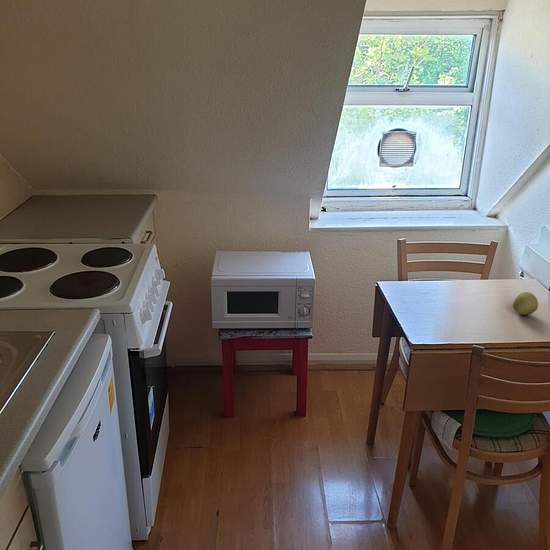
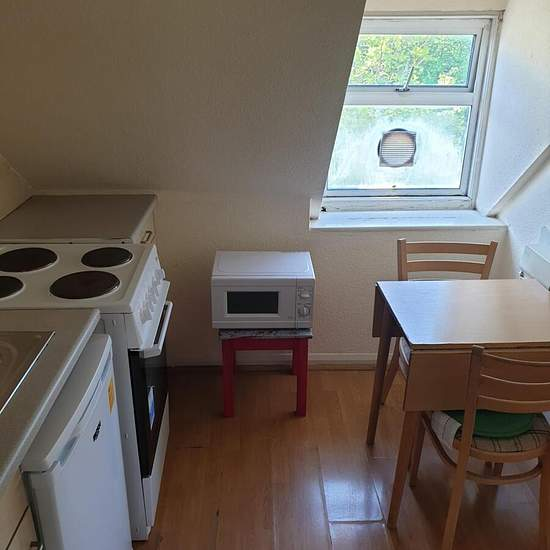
- fruit (525, 303)
